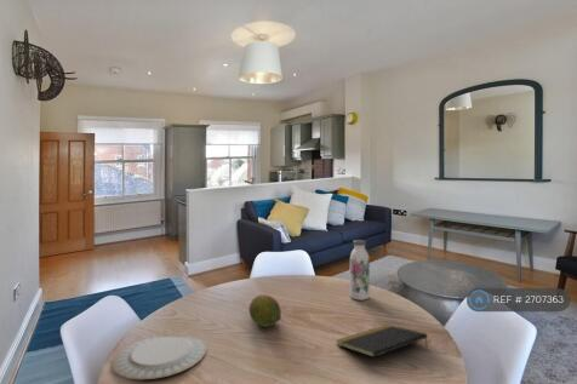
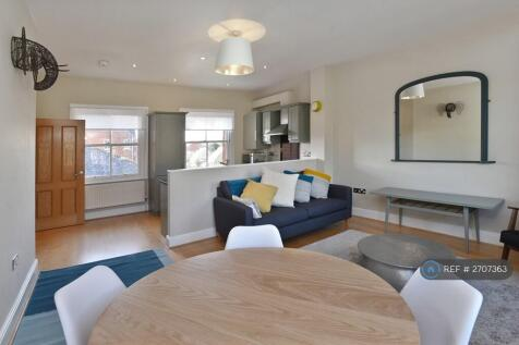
- chinaware (161, 351)
- water bottle (359, 268)
- fruit (264, 310)
- notepad (381, 339)
